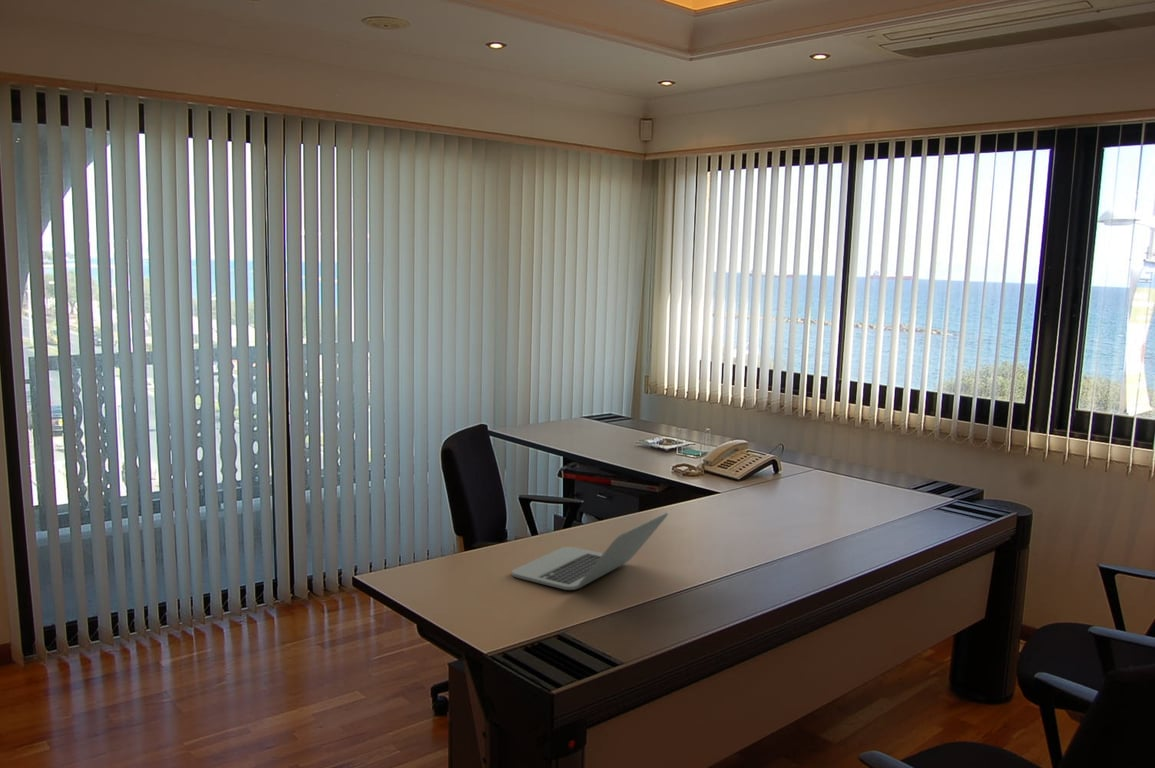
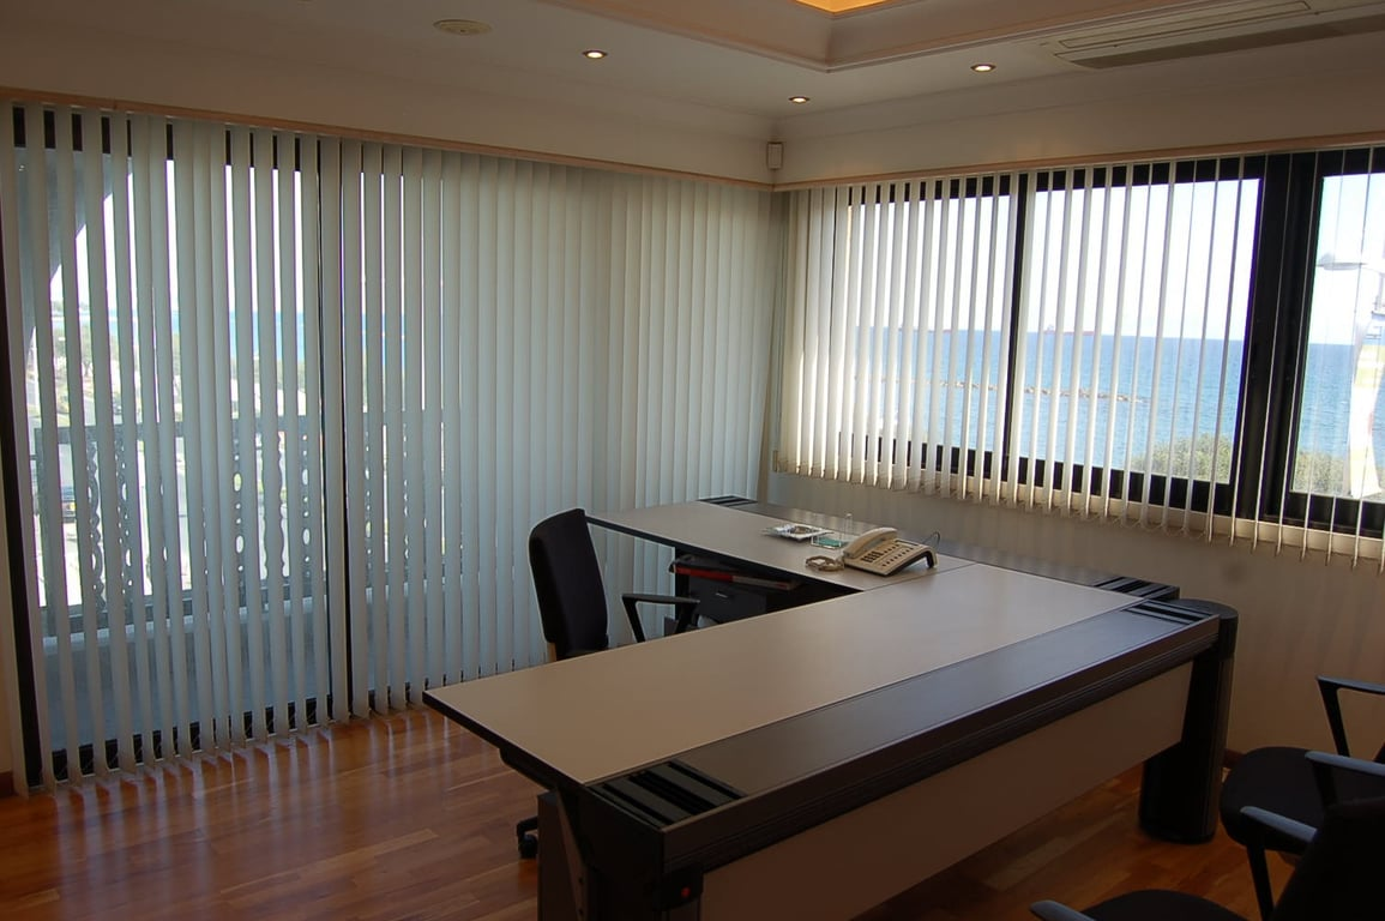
- laptop (589, 550)
